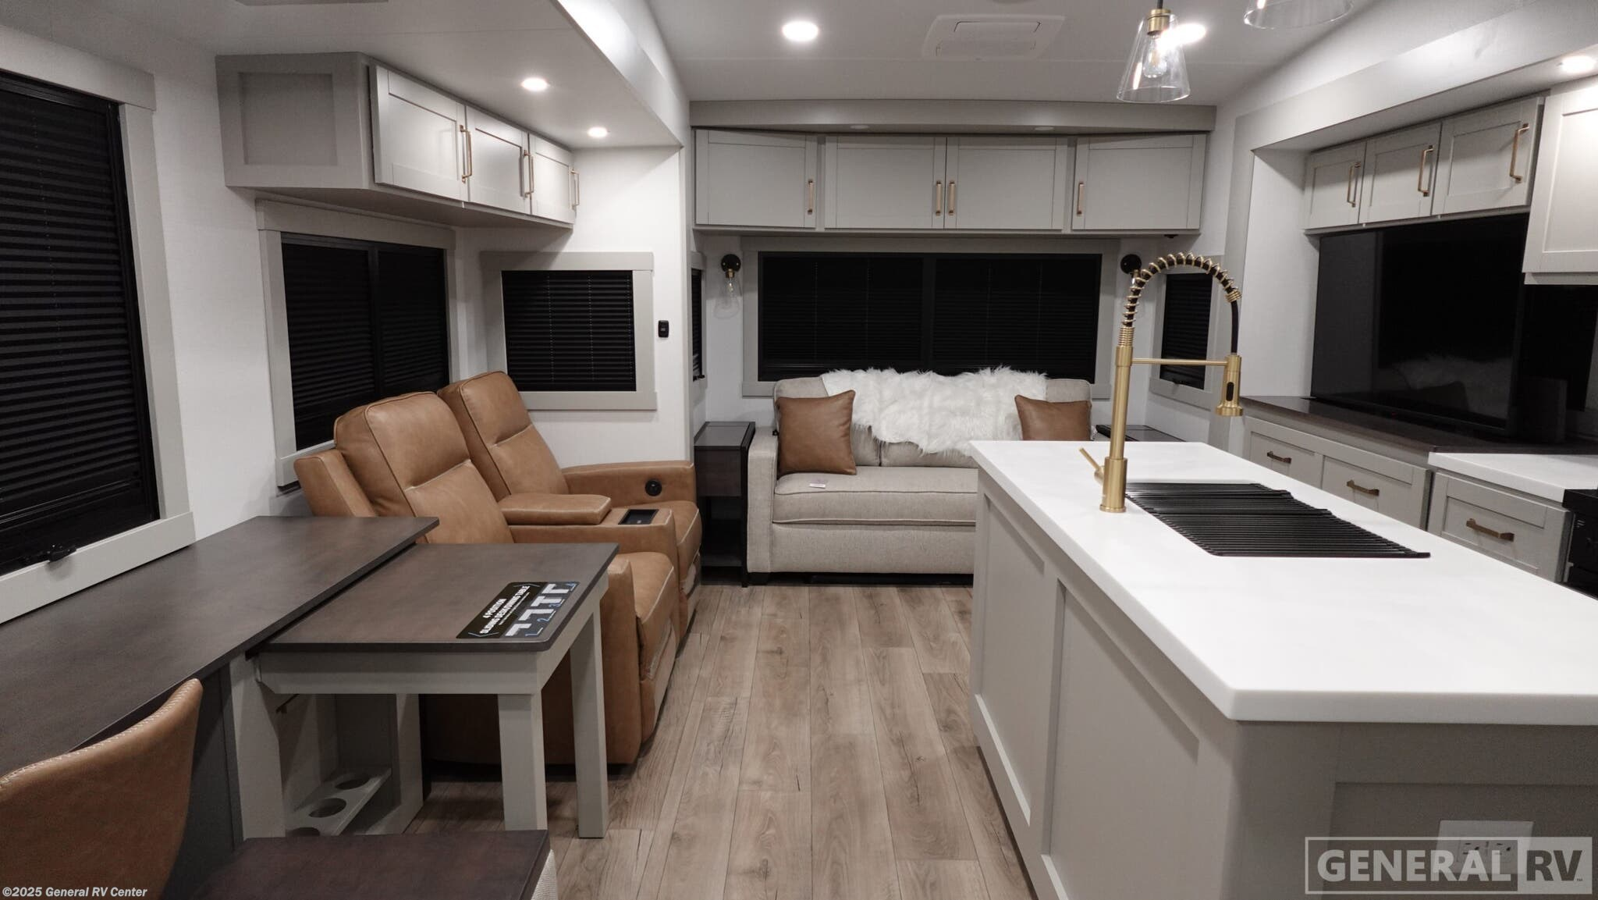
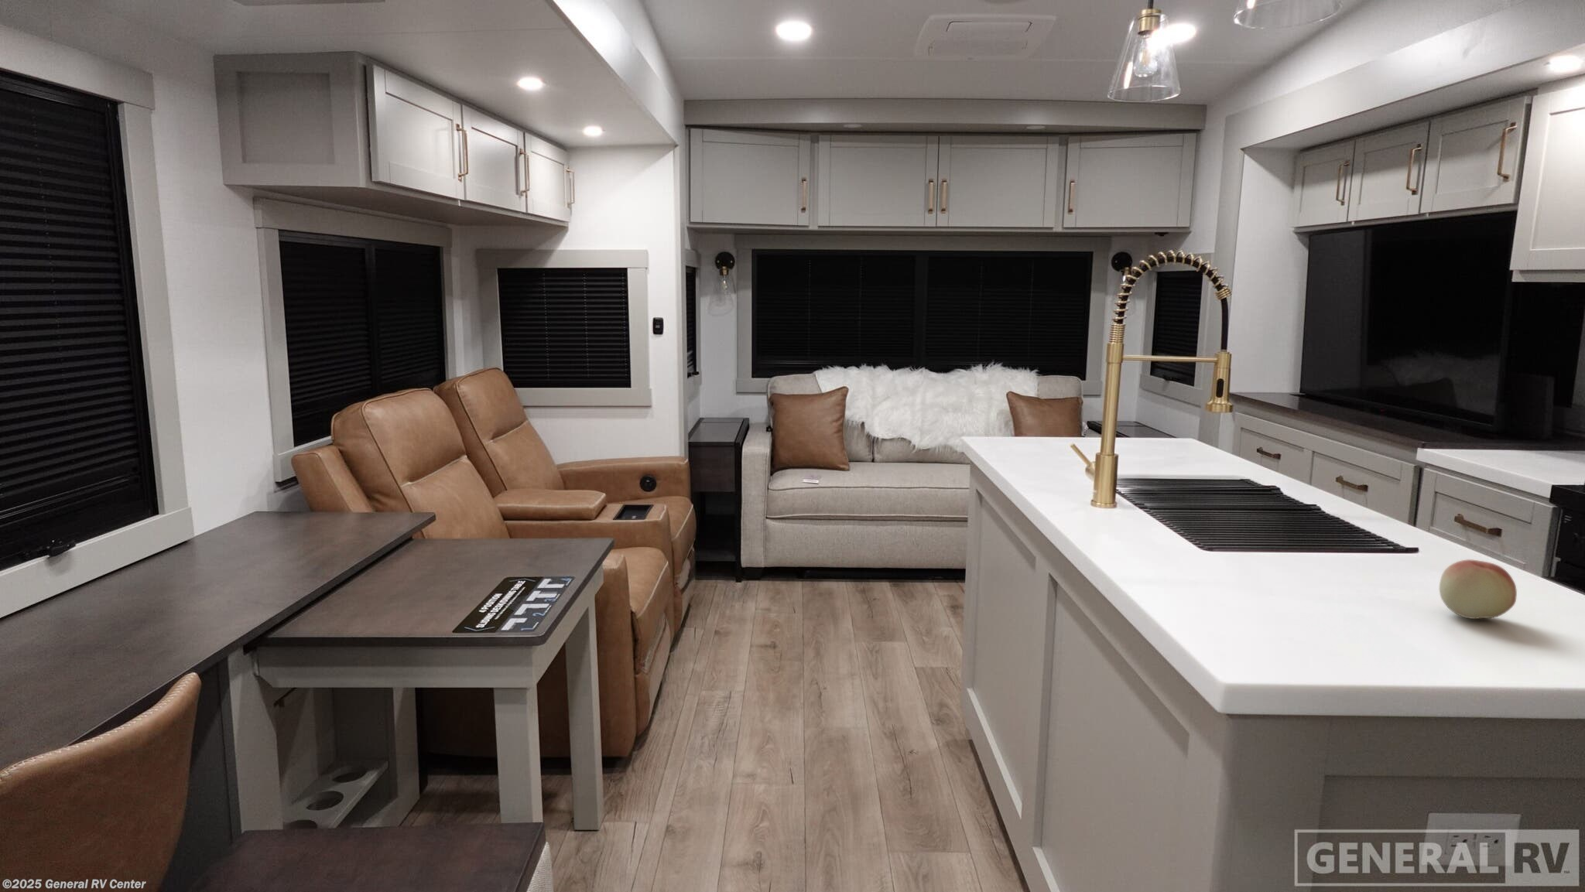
+ fruit (1476, 590)
